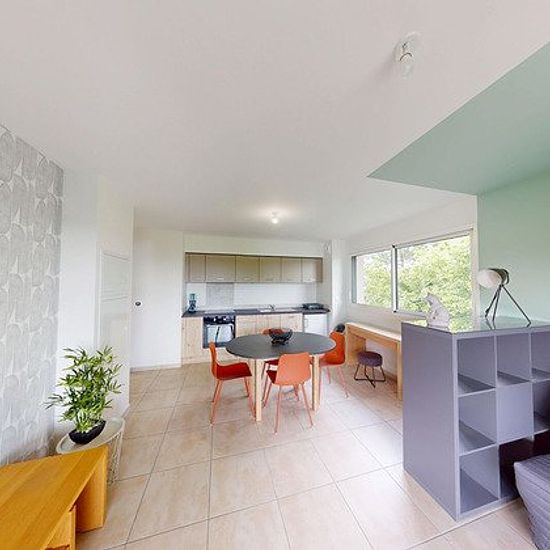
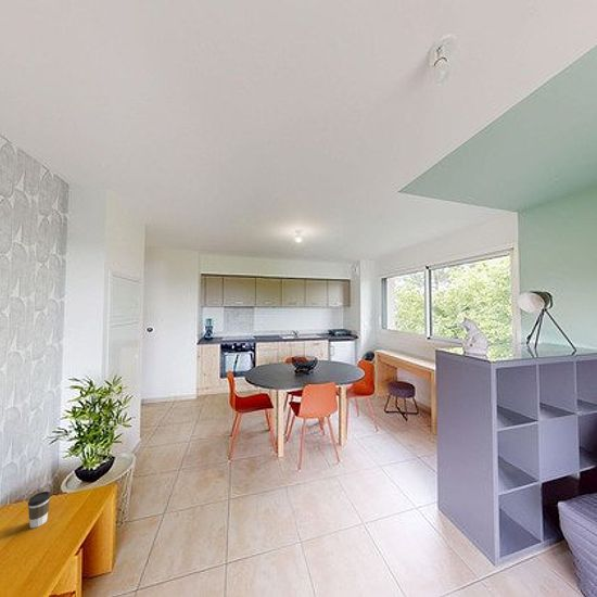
+ coffee cup (38, 509)
